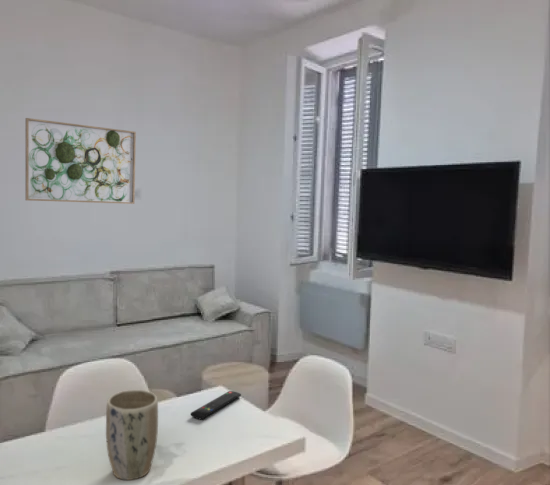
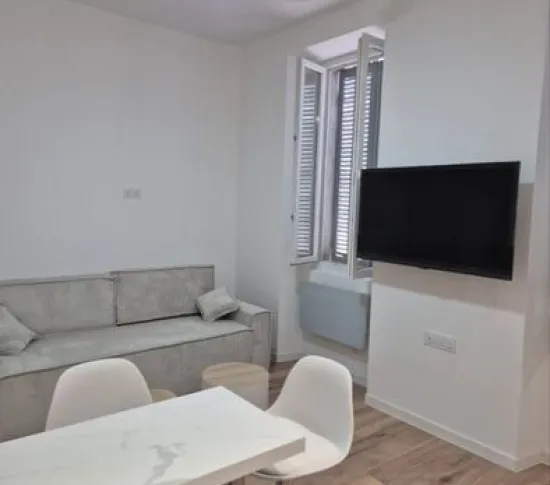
- plant pot (132, 434)
- wall art (84, 164)
- remote control (217, 404)
